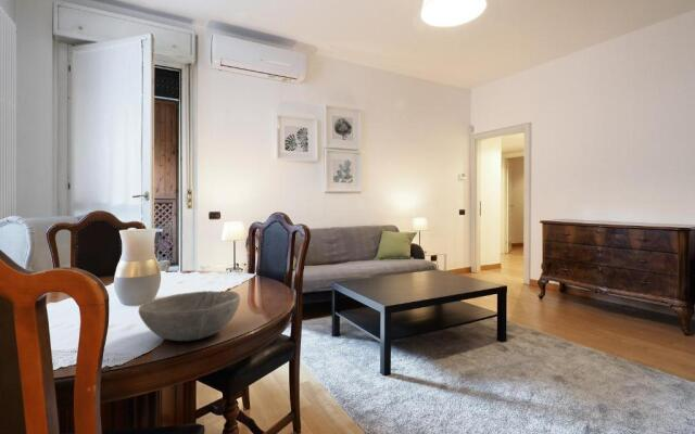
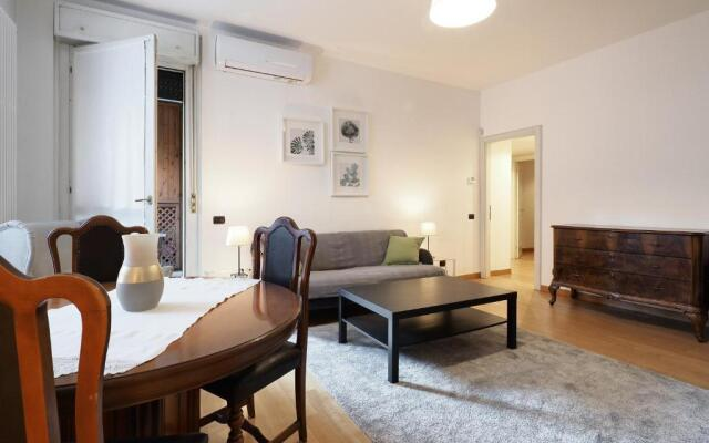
- bowl (192, 316)
